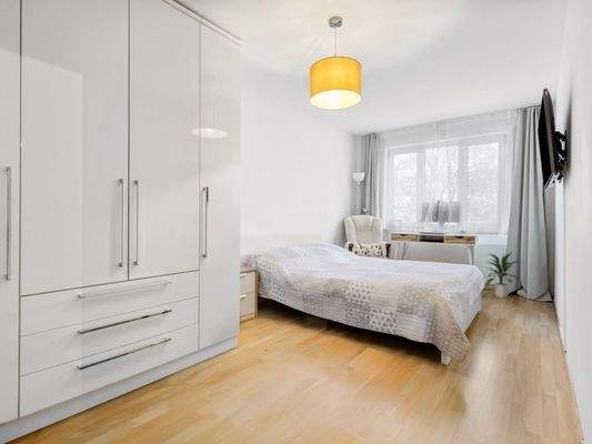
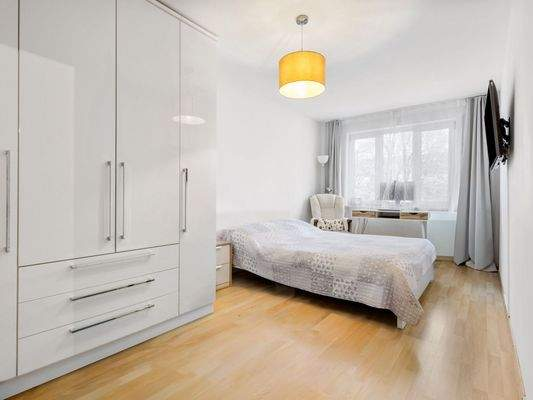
- indoor plant (500, 273)
